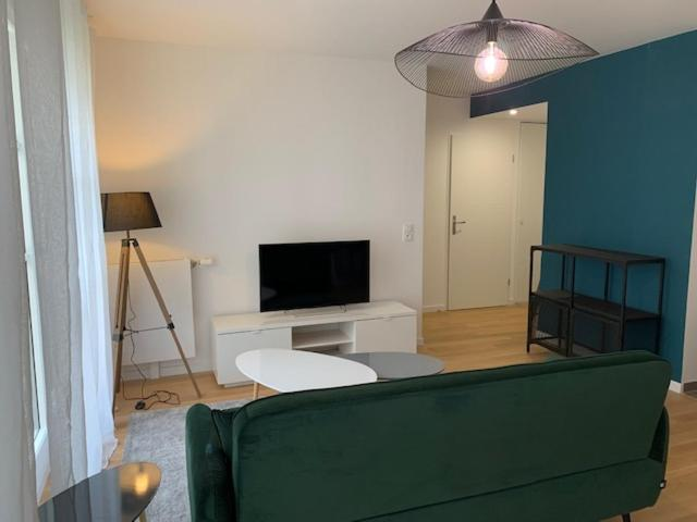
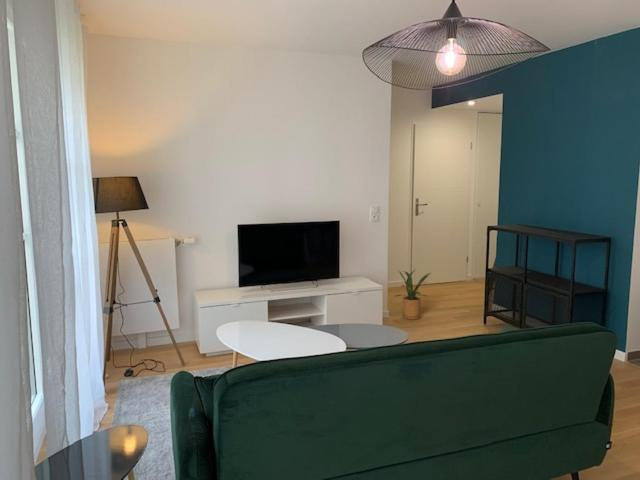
+ house plant (414, 293)
